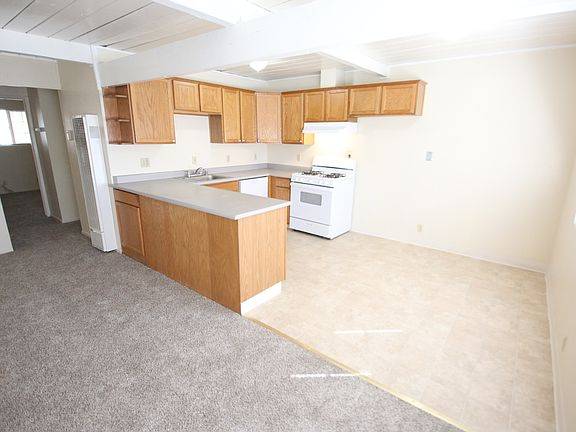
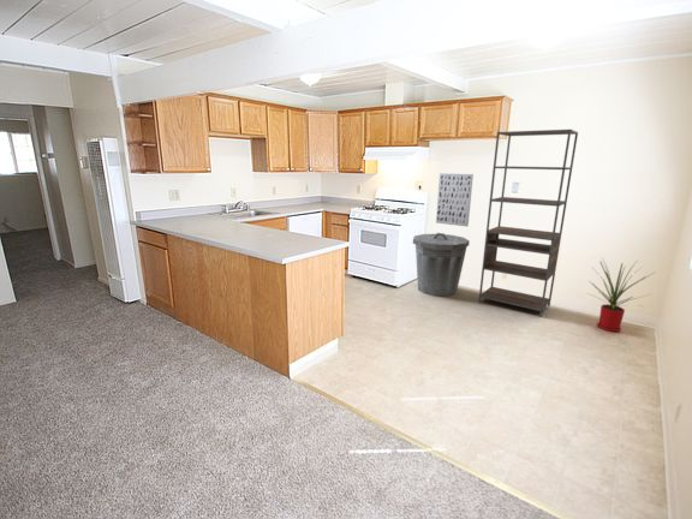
+ shelving unit (523, 228)
+ house plant (615, 294)
+ trash can (439, 261)
+ wall art (453, 199)
